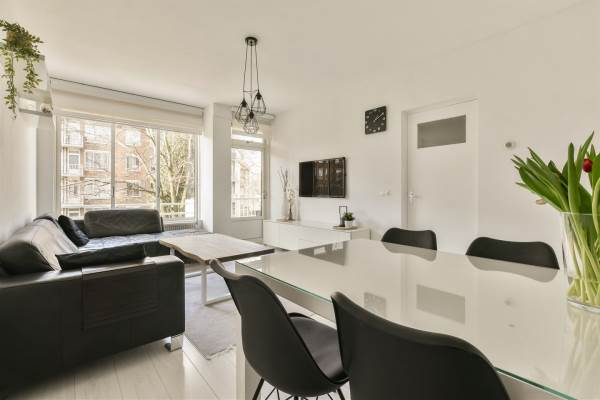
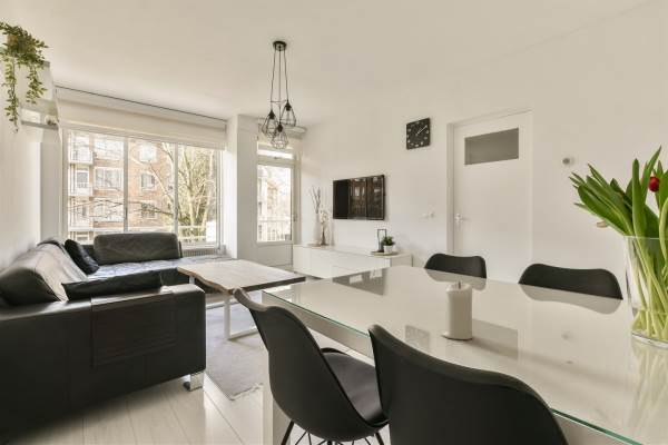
+ candle (458, 308)
